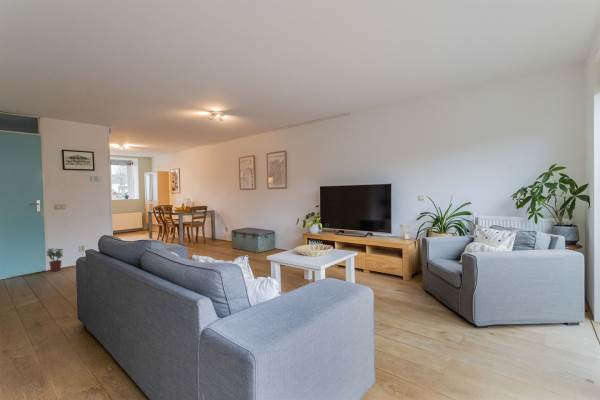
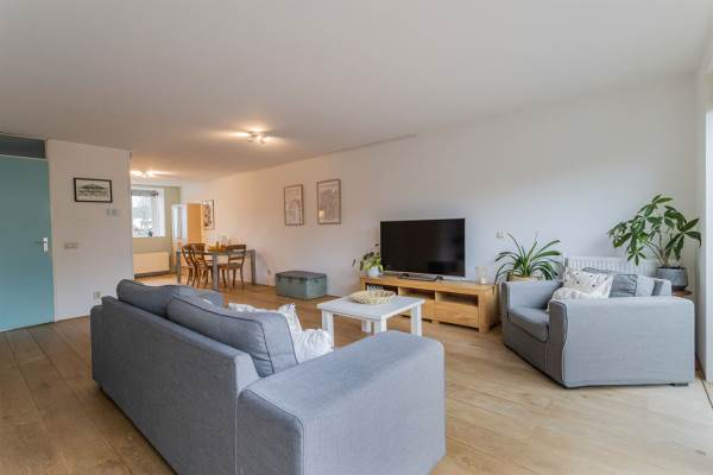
- potted plant (53, 259)
